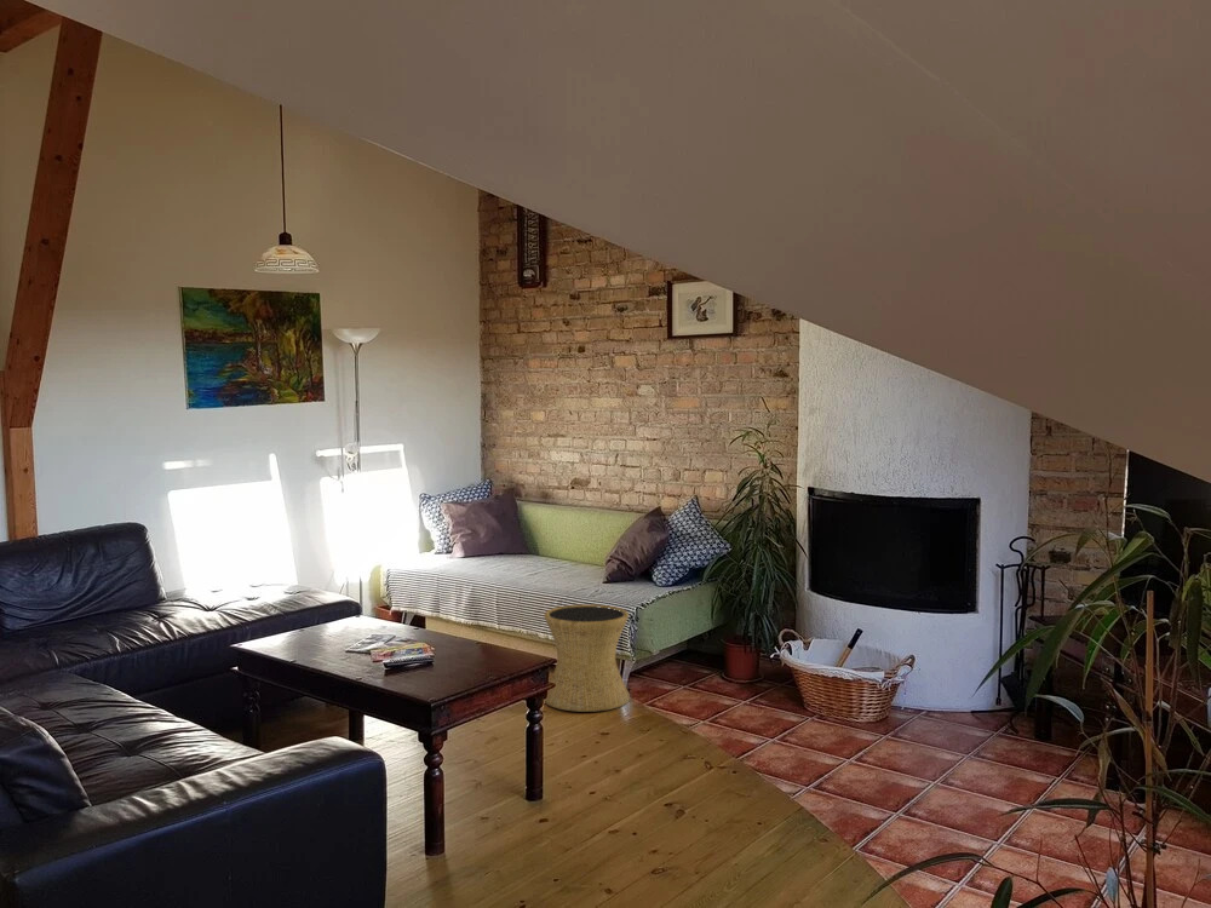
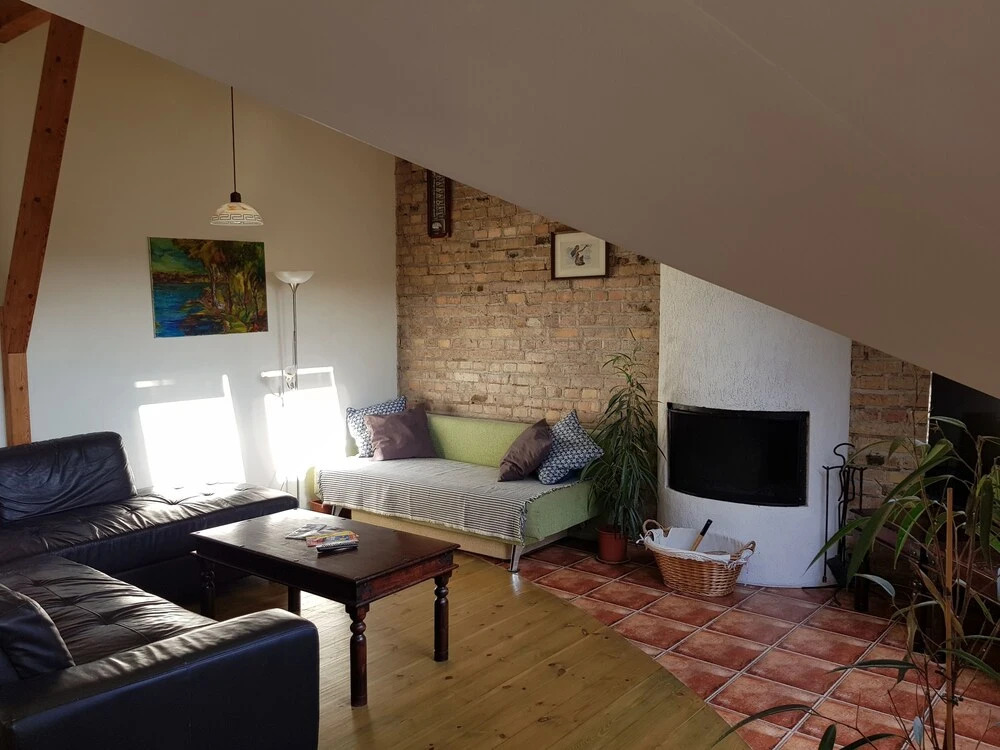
- side table (586, 656)
